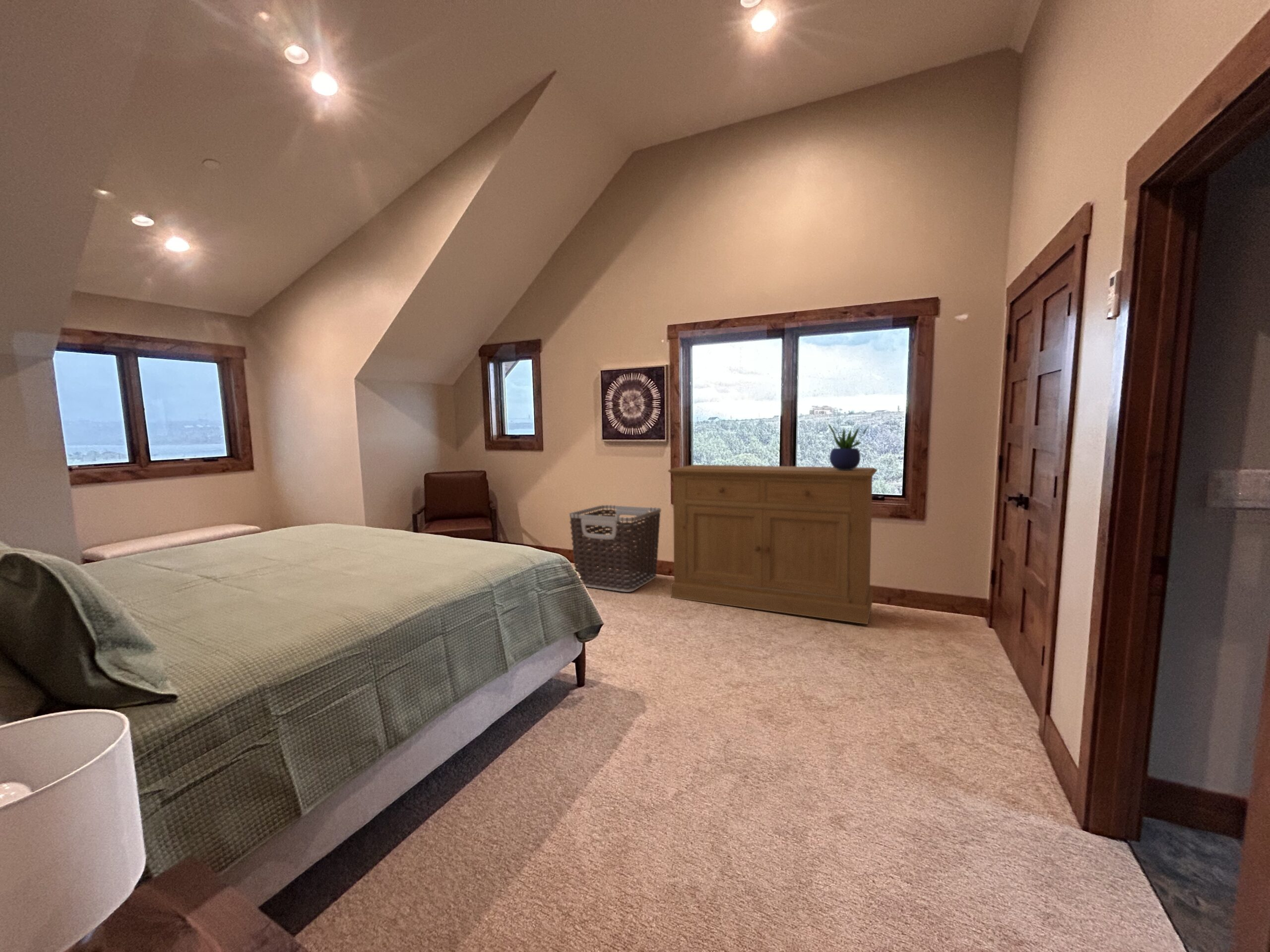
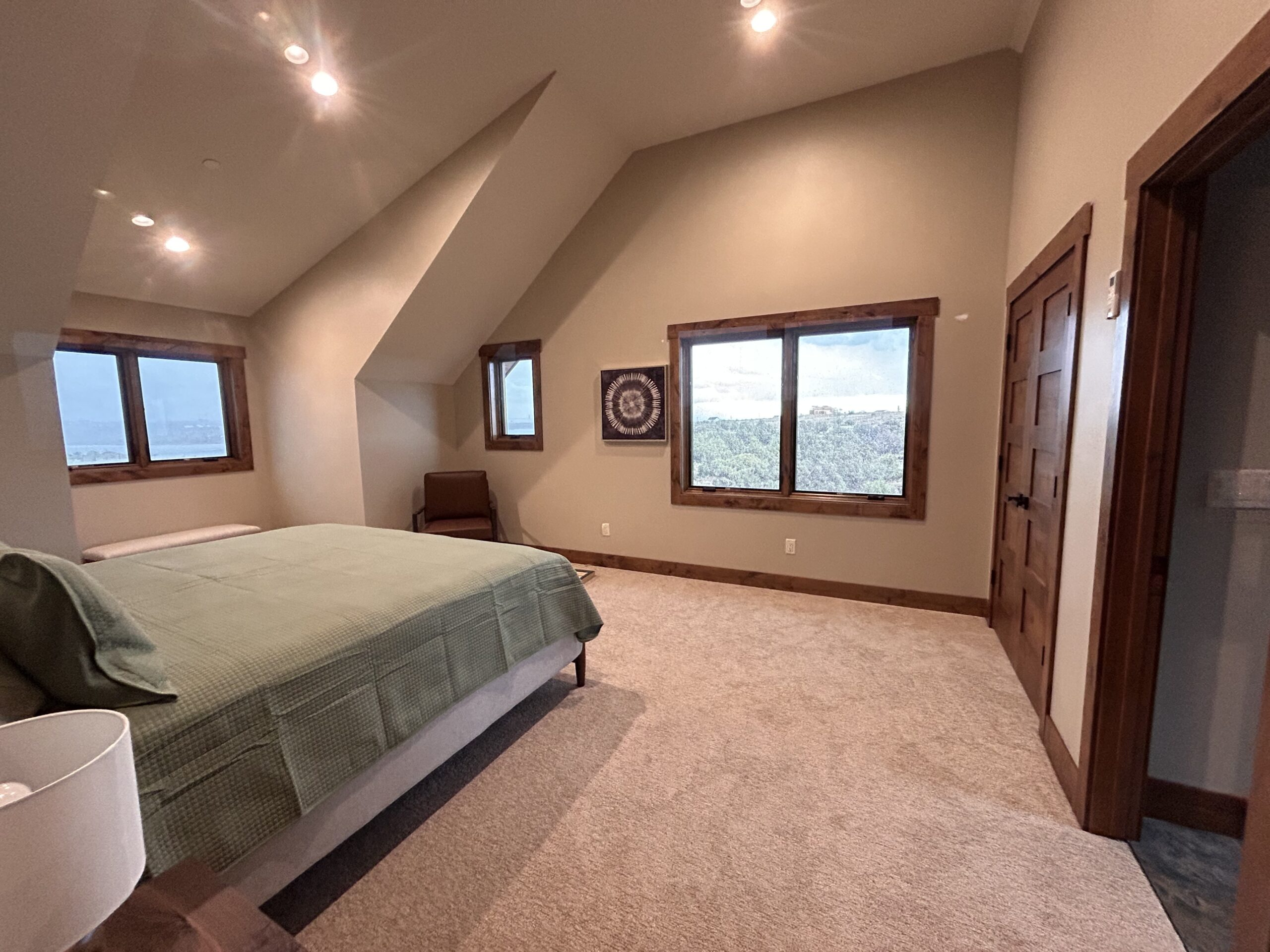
- potted plant (848, 445)
- sideboard (769, 535)
- clothes hamper (617, 545)
